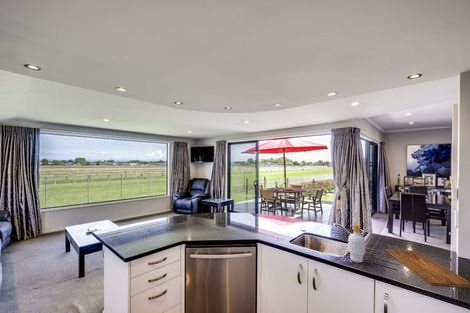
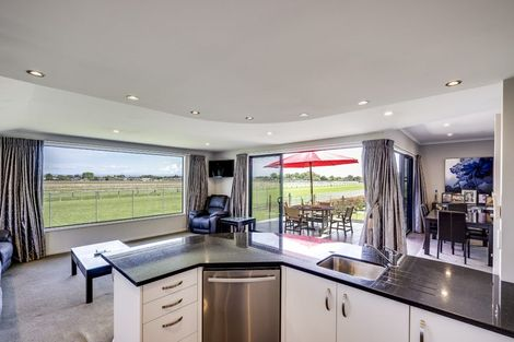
- soap bottle (356, 242)
- cutting board (422, 265)
